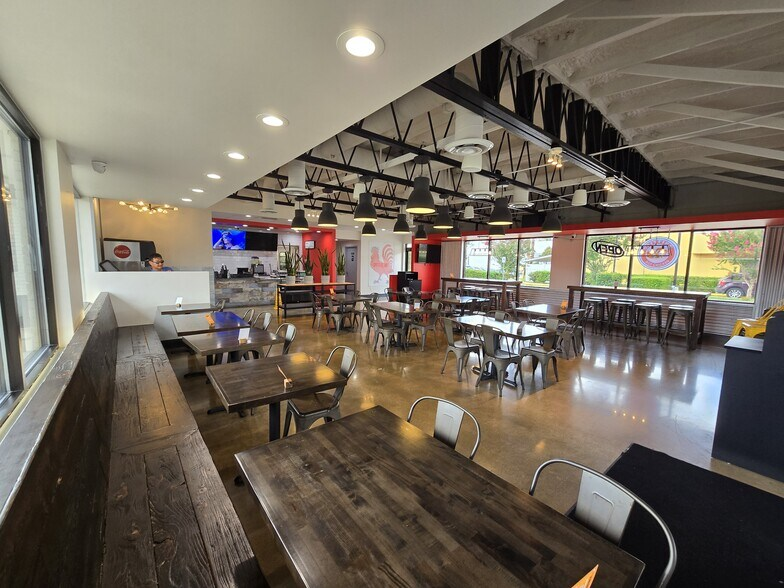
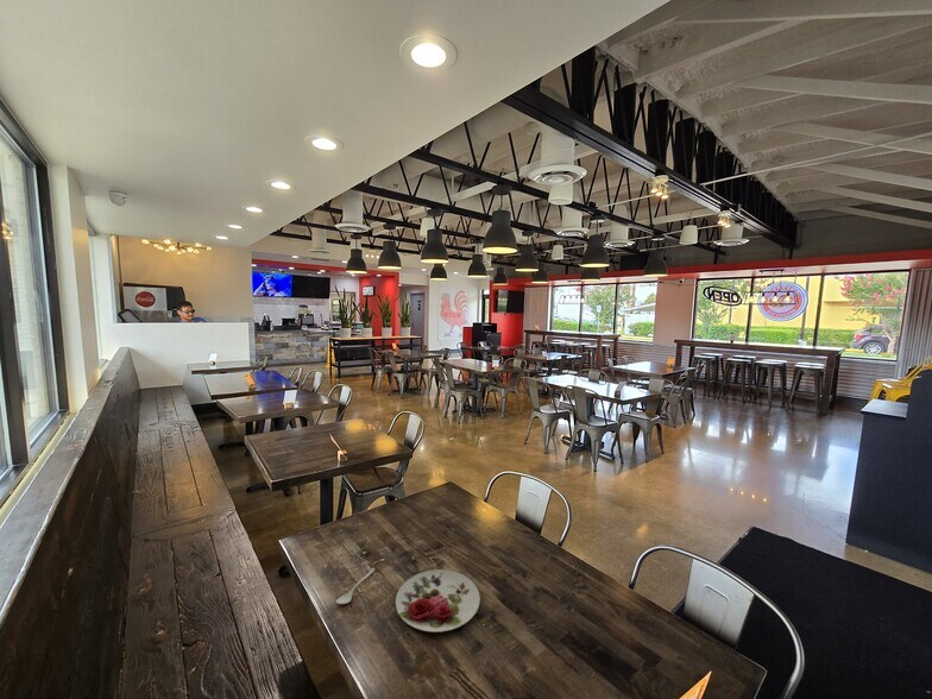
+ plate (437, 597)
+ spoon (357, 584)
